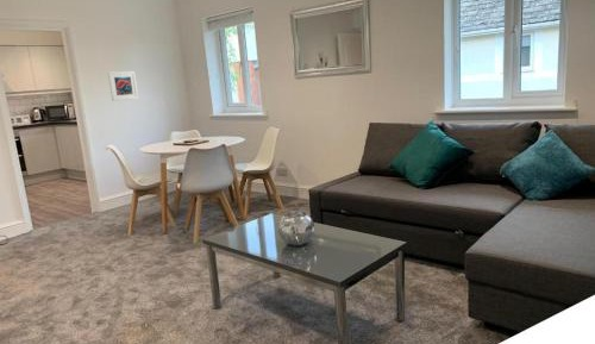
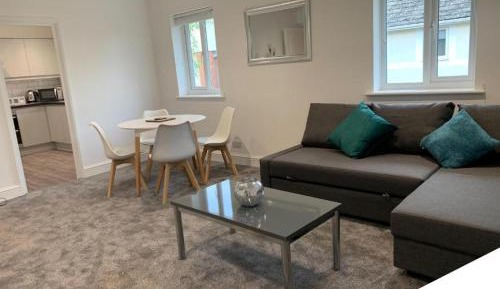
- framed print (123, 86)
